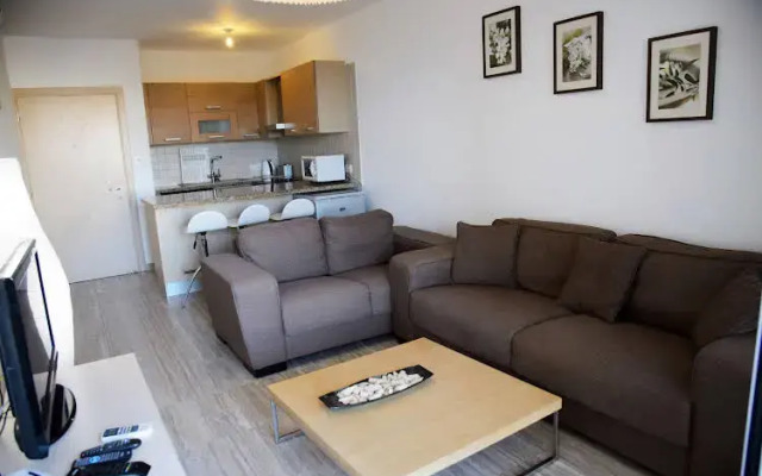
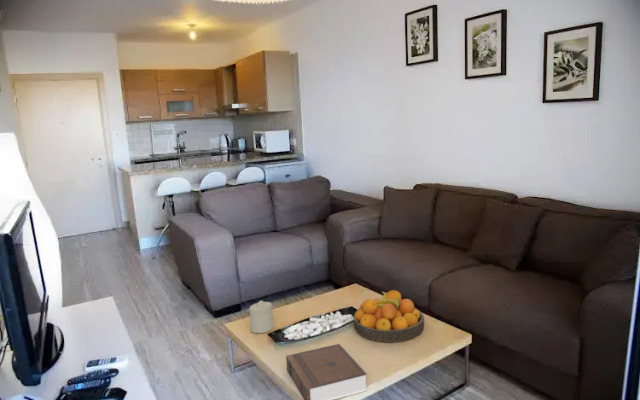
+ candle (261, 315)
+ fruit bowl (388, 311)
+ book (325, 372)
